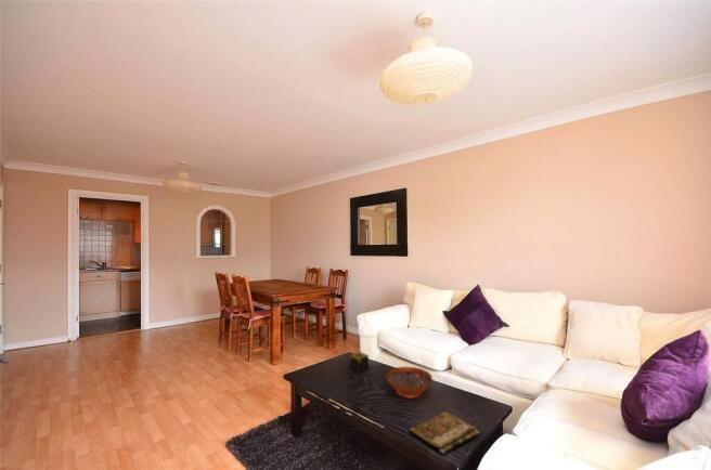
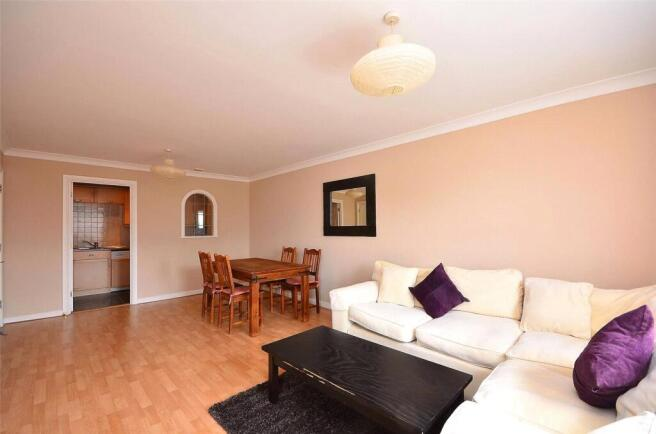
- decorative bowl (409, 383)
- book (443, 430)
- candle (359, 362)
